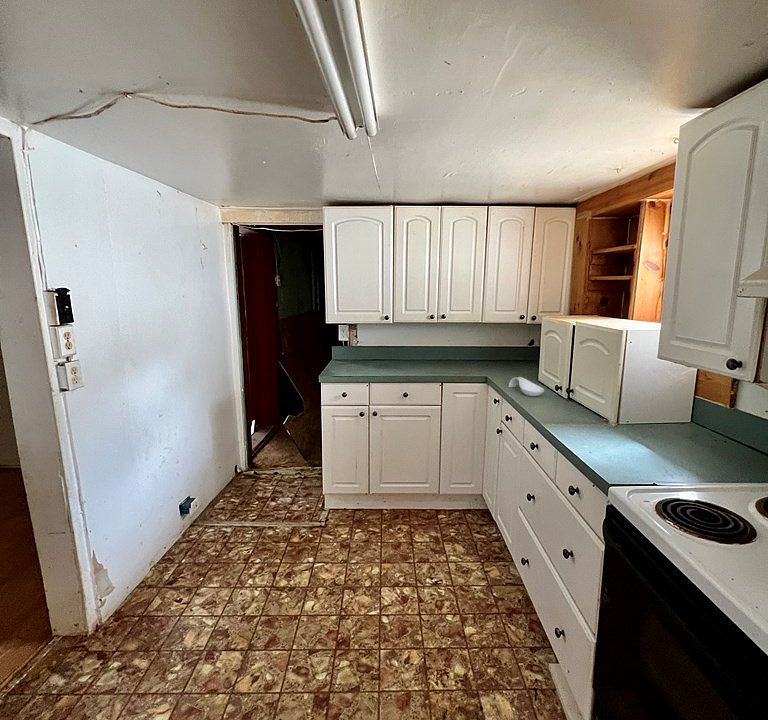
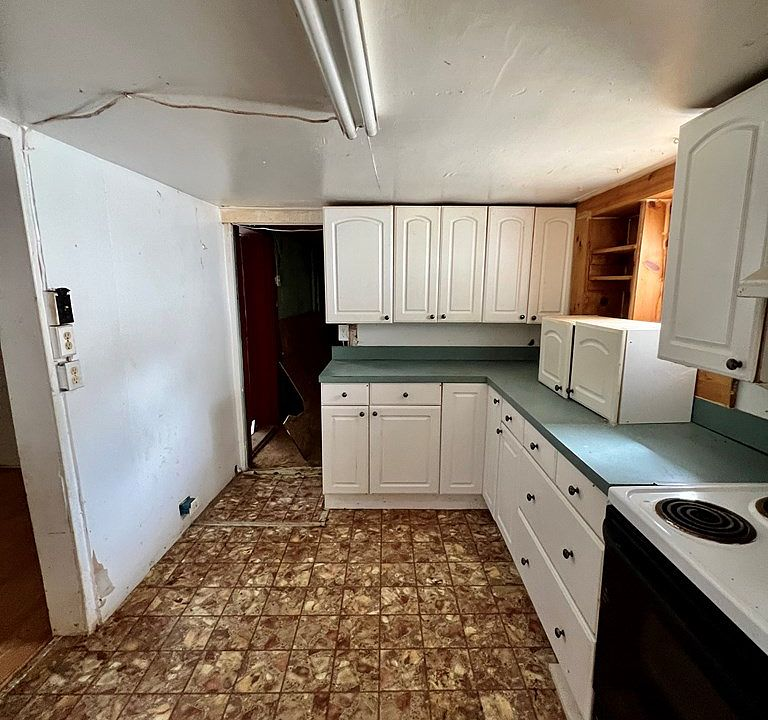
- spoon rest (524, 385)
